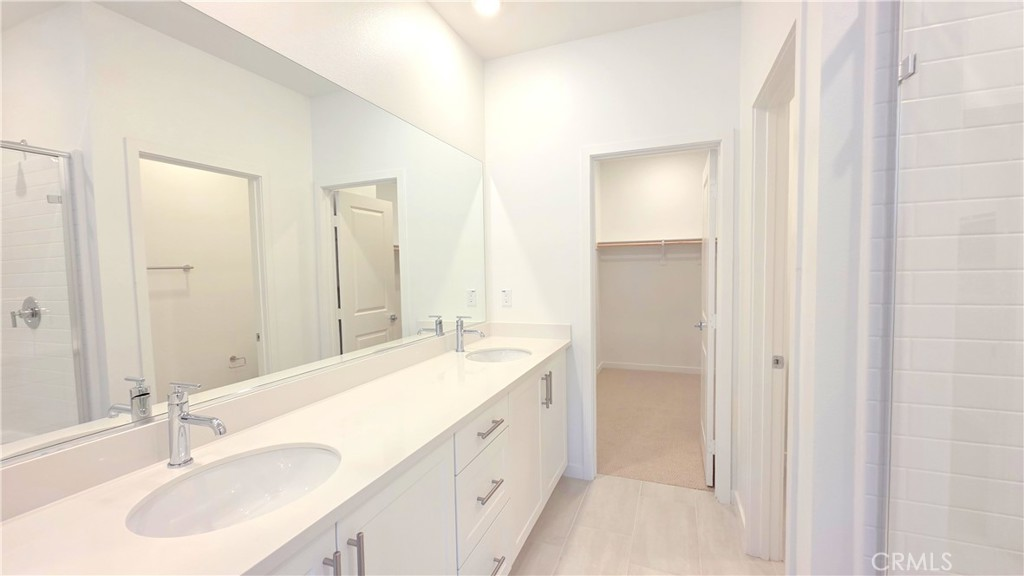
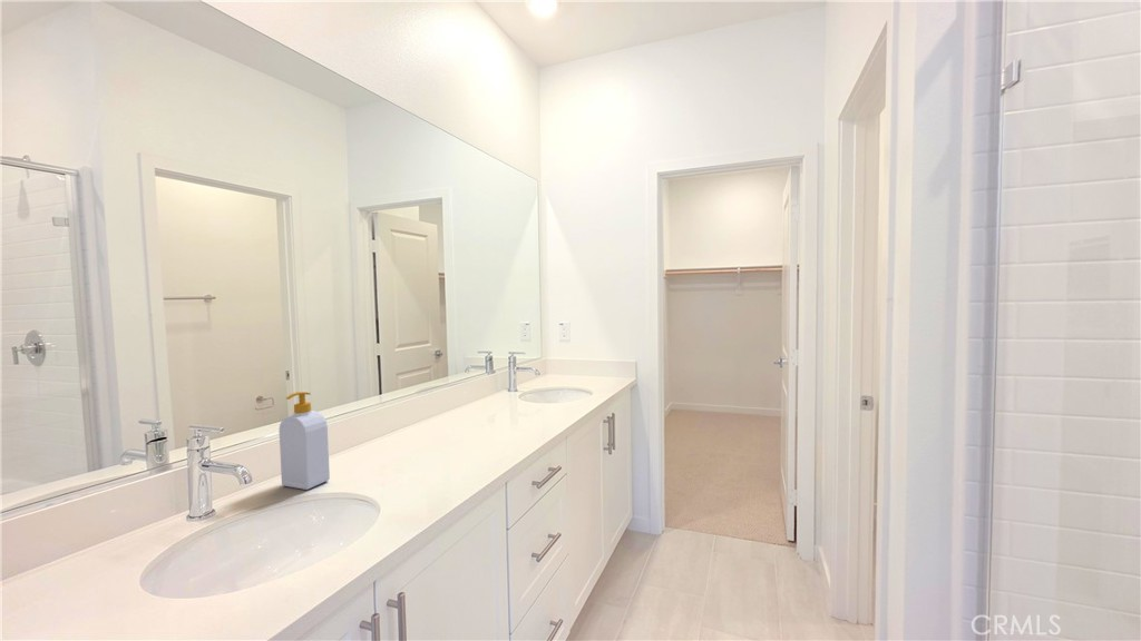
+ soap bottle (302, 437)
